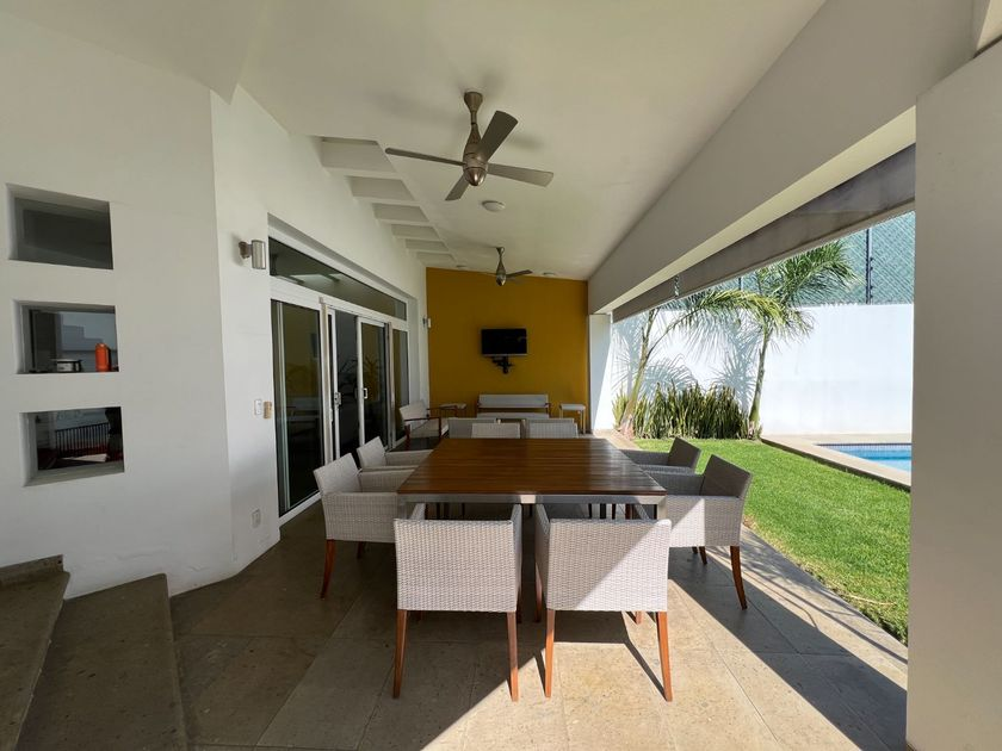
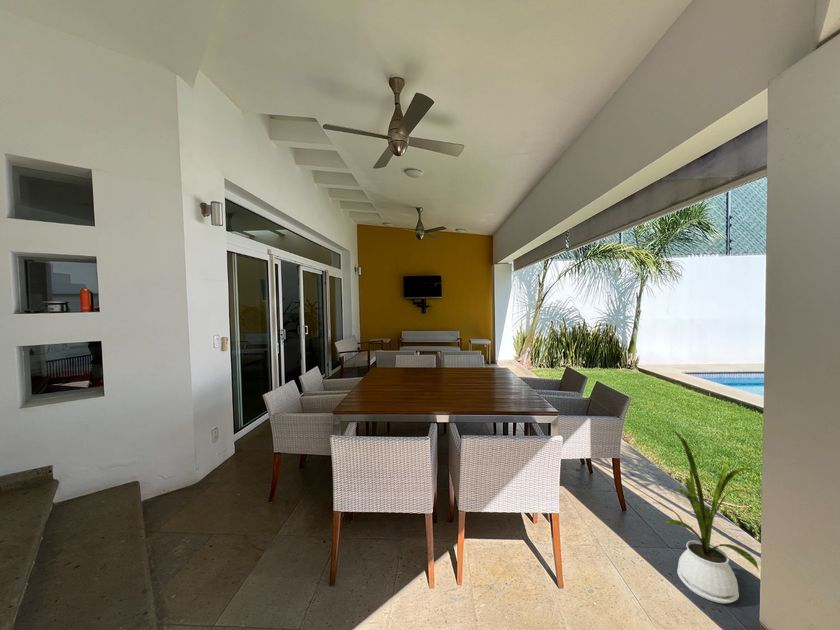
+ house plant (703, 512)
